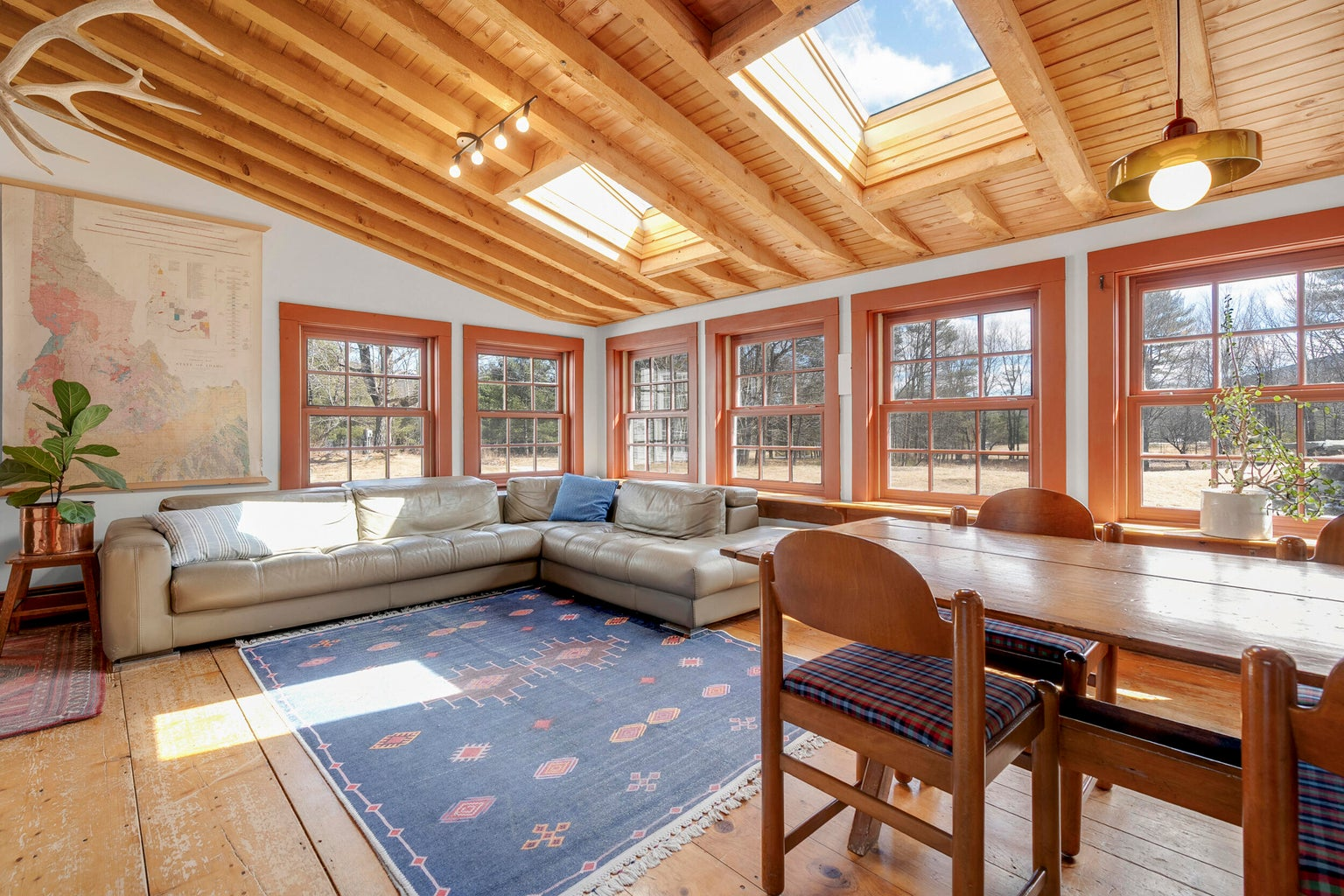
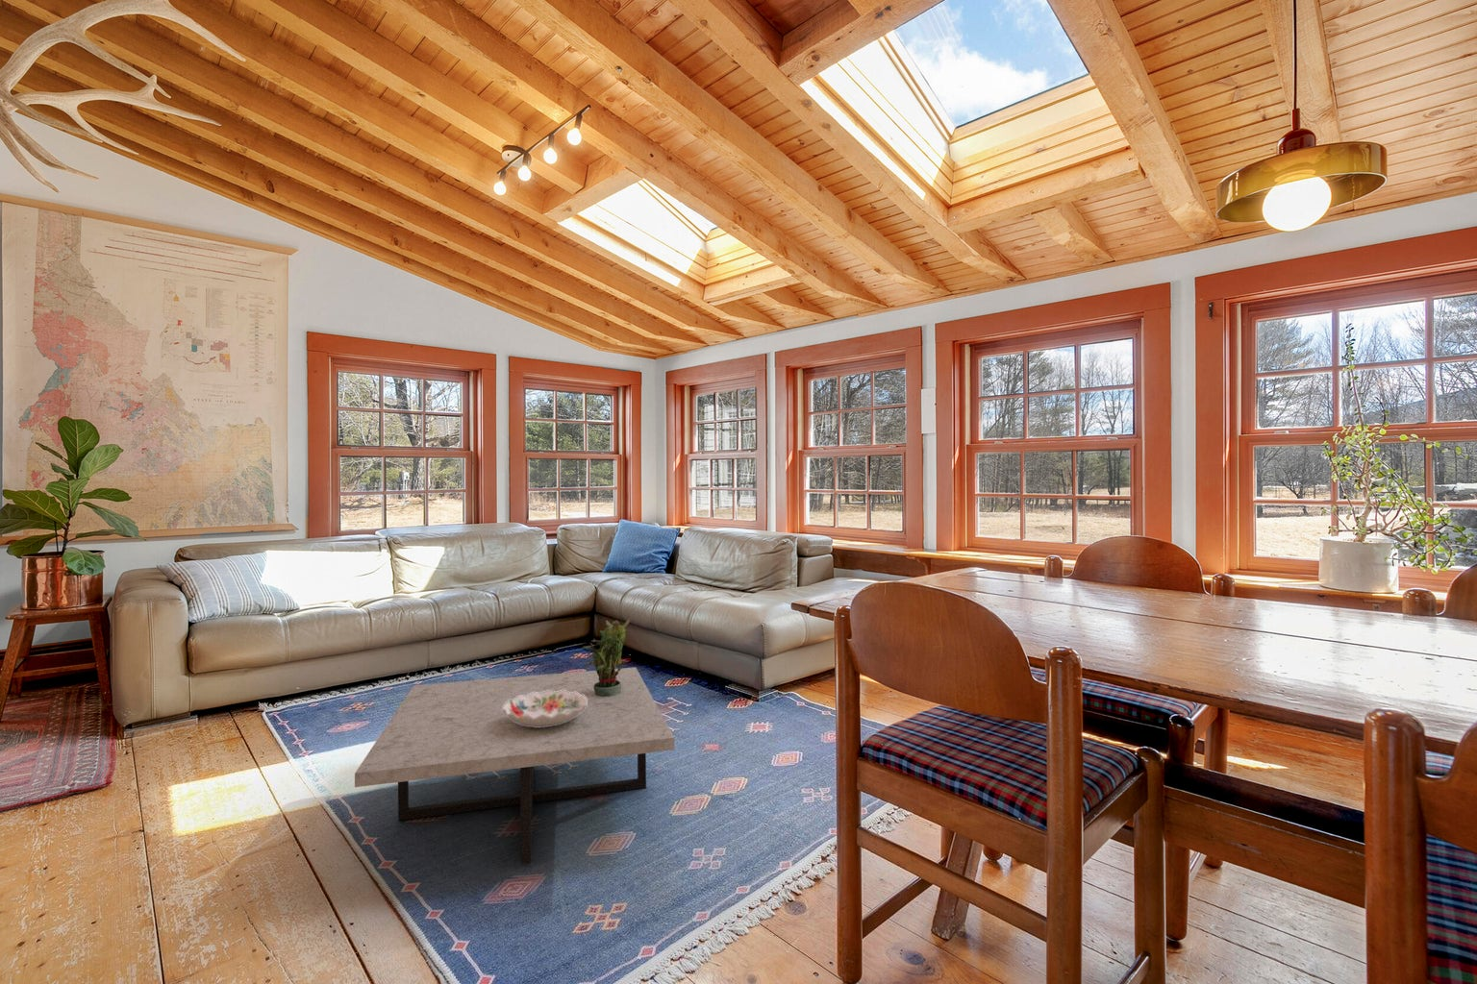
+ coffee table (528, 754)
+ decorative bowl (545, 711)
+ potted plant (608, 655)
